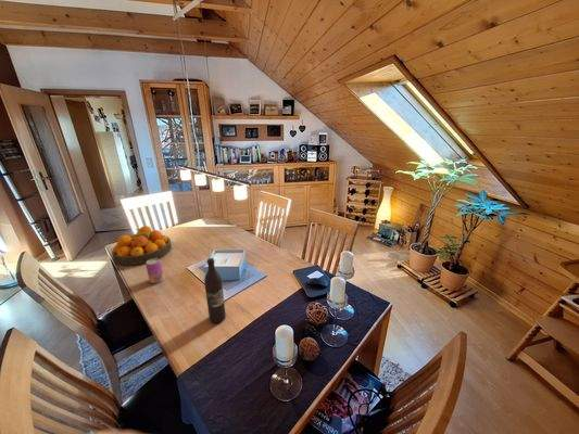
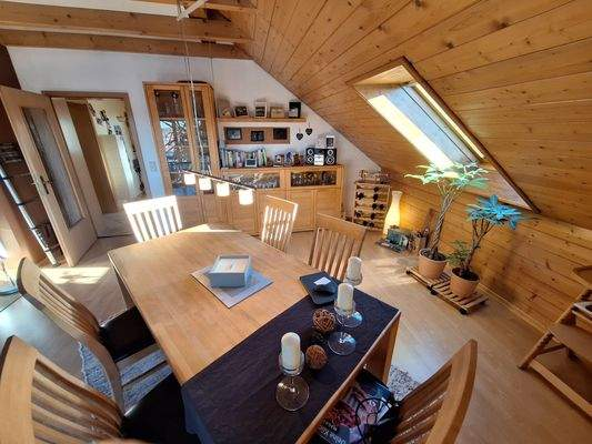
- fruit bowl (141, 241)
- wine bottle (214, 290)
- beverage can (154, 270)
